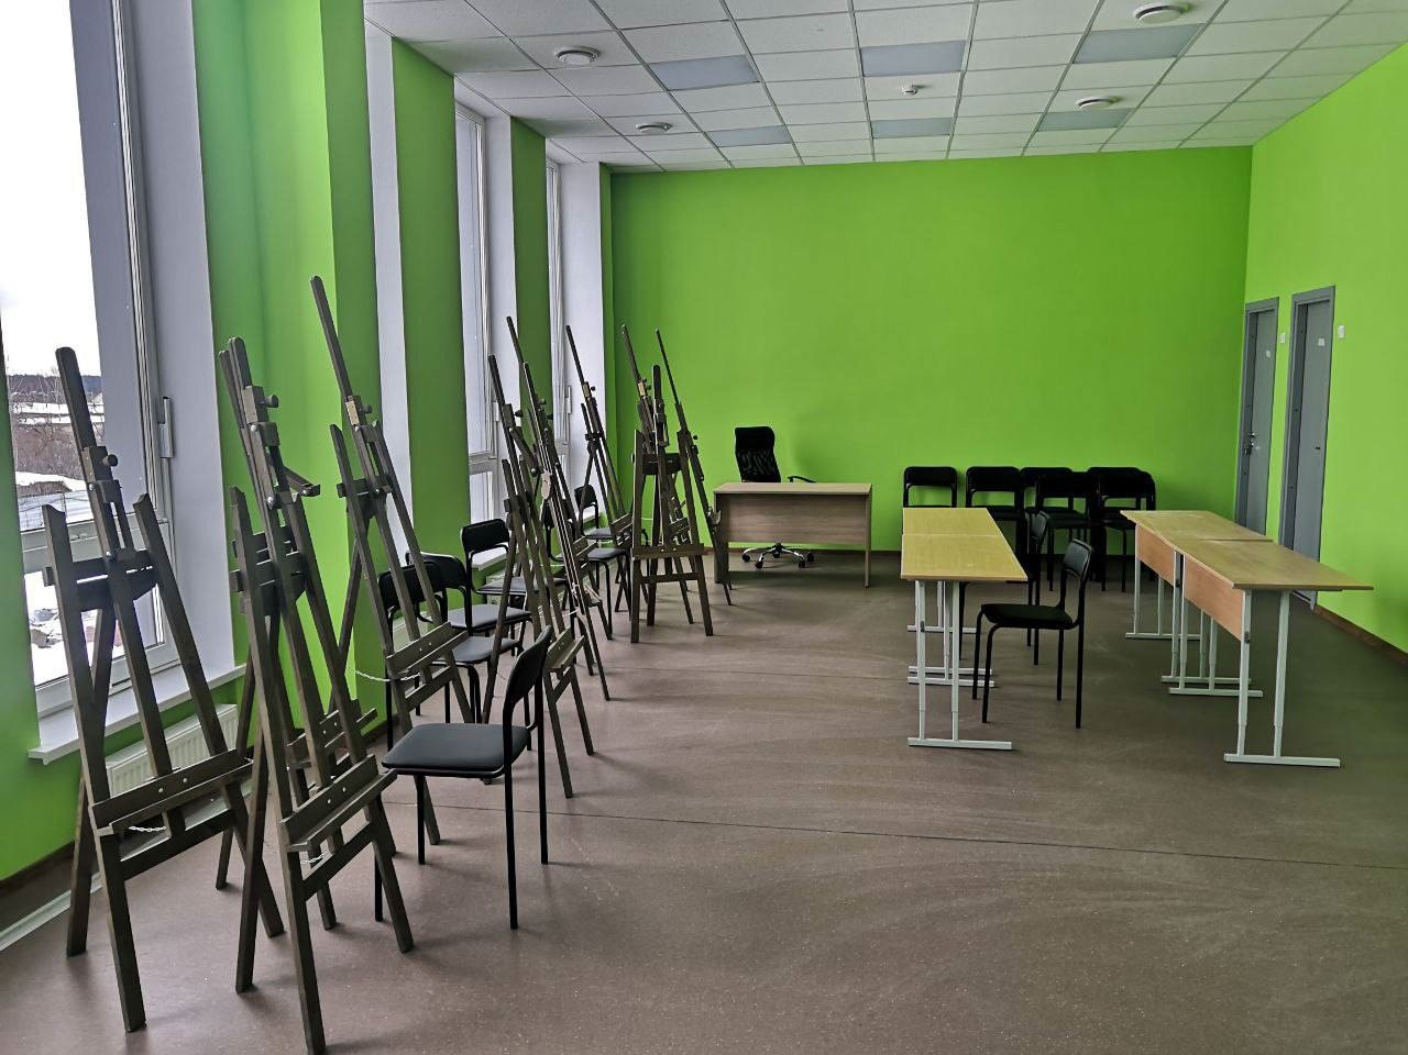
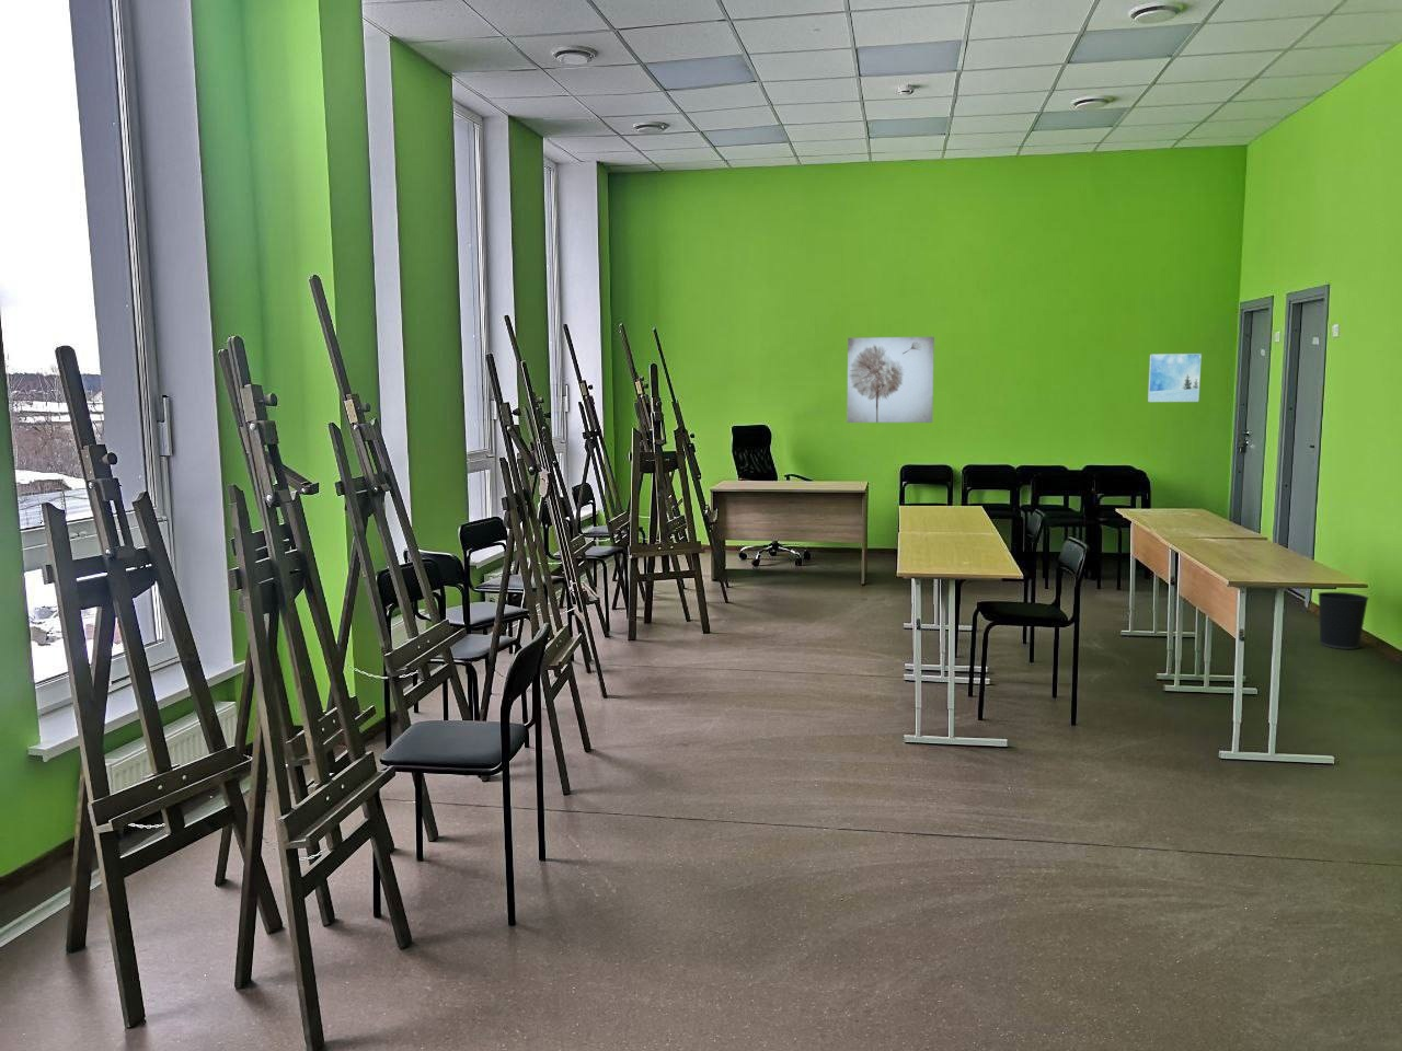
+ wall art (890, 380)
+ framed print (1175, 378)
+ wastebasket (1340, 619)
